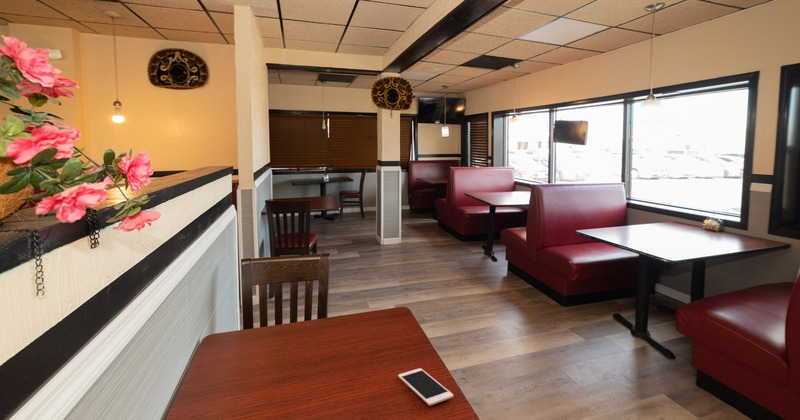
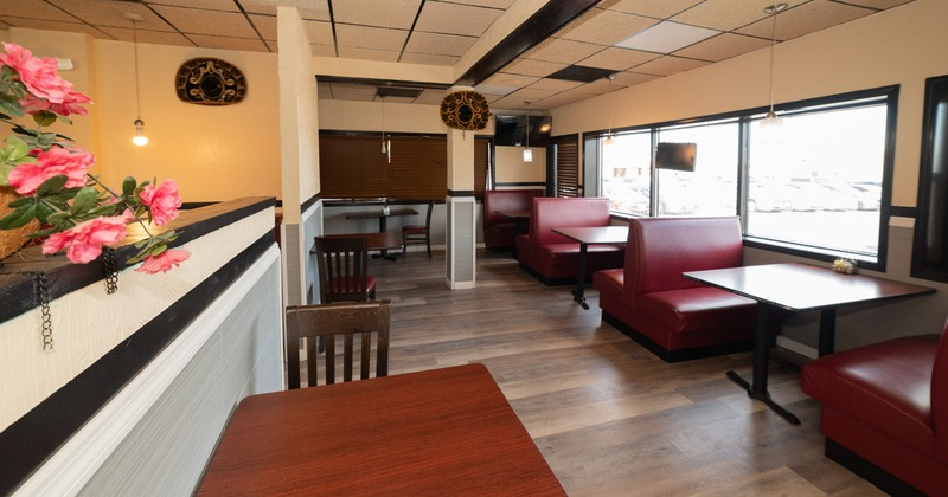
- cell phone (424, 385)
